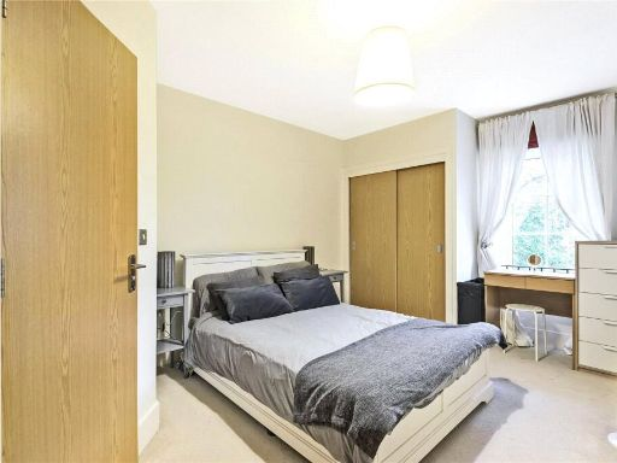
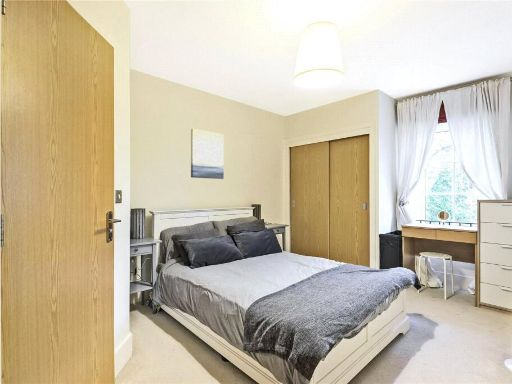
+ wall art (208, 155)
